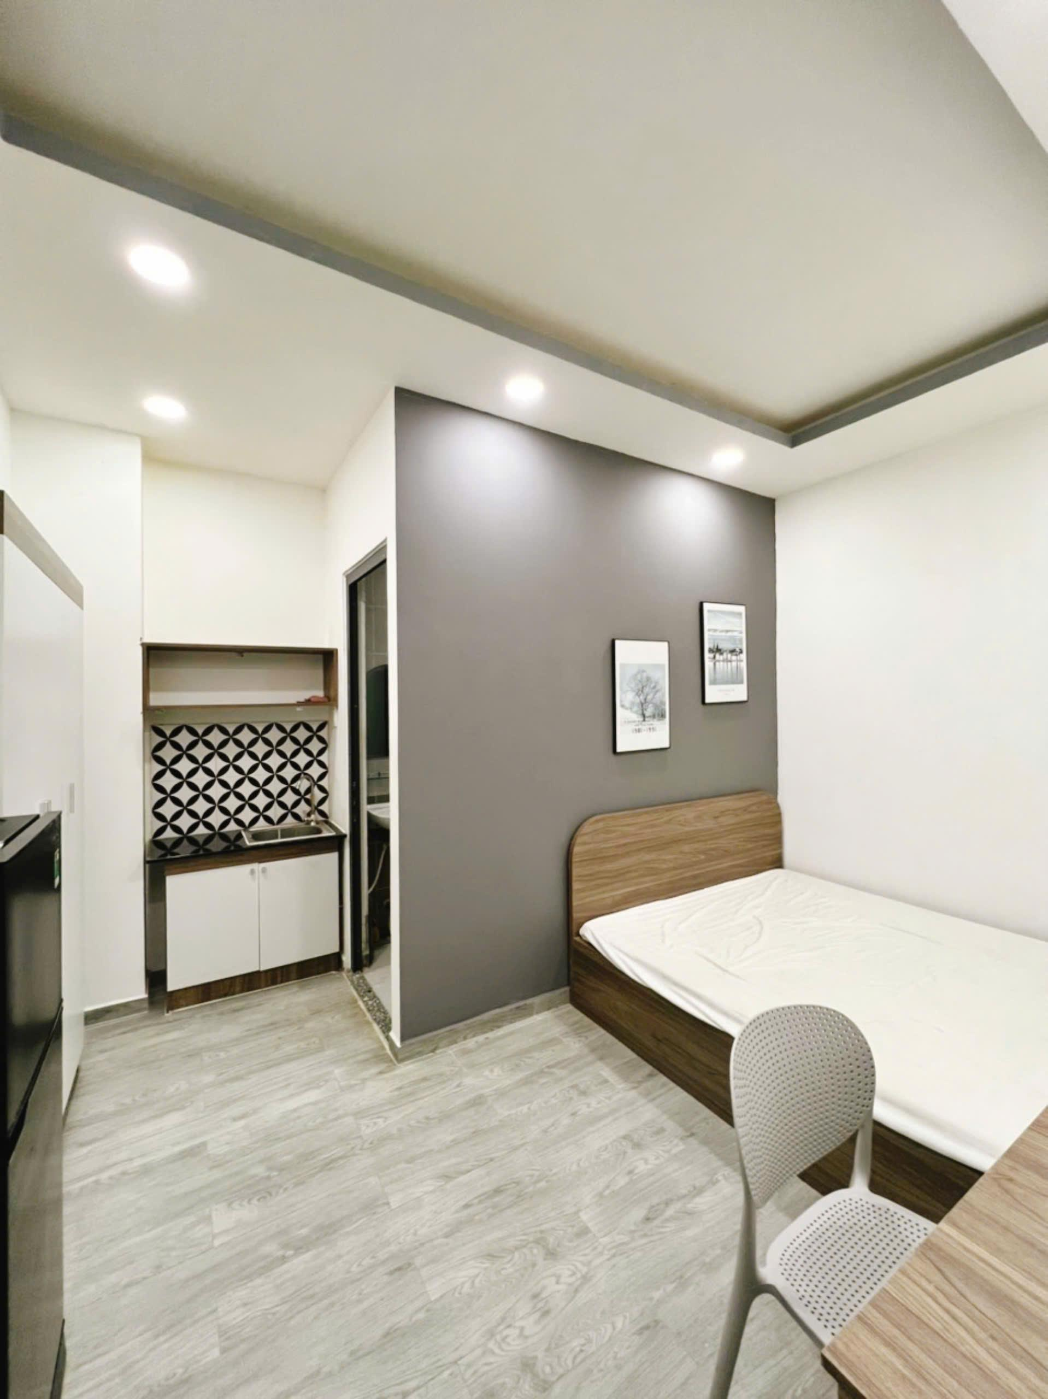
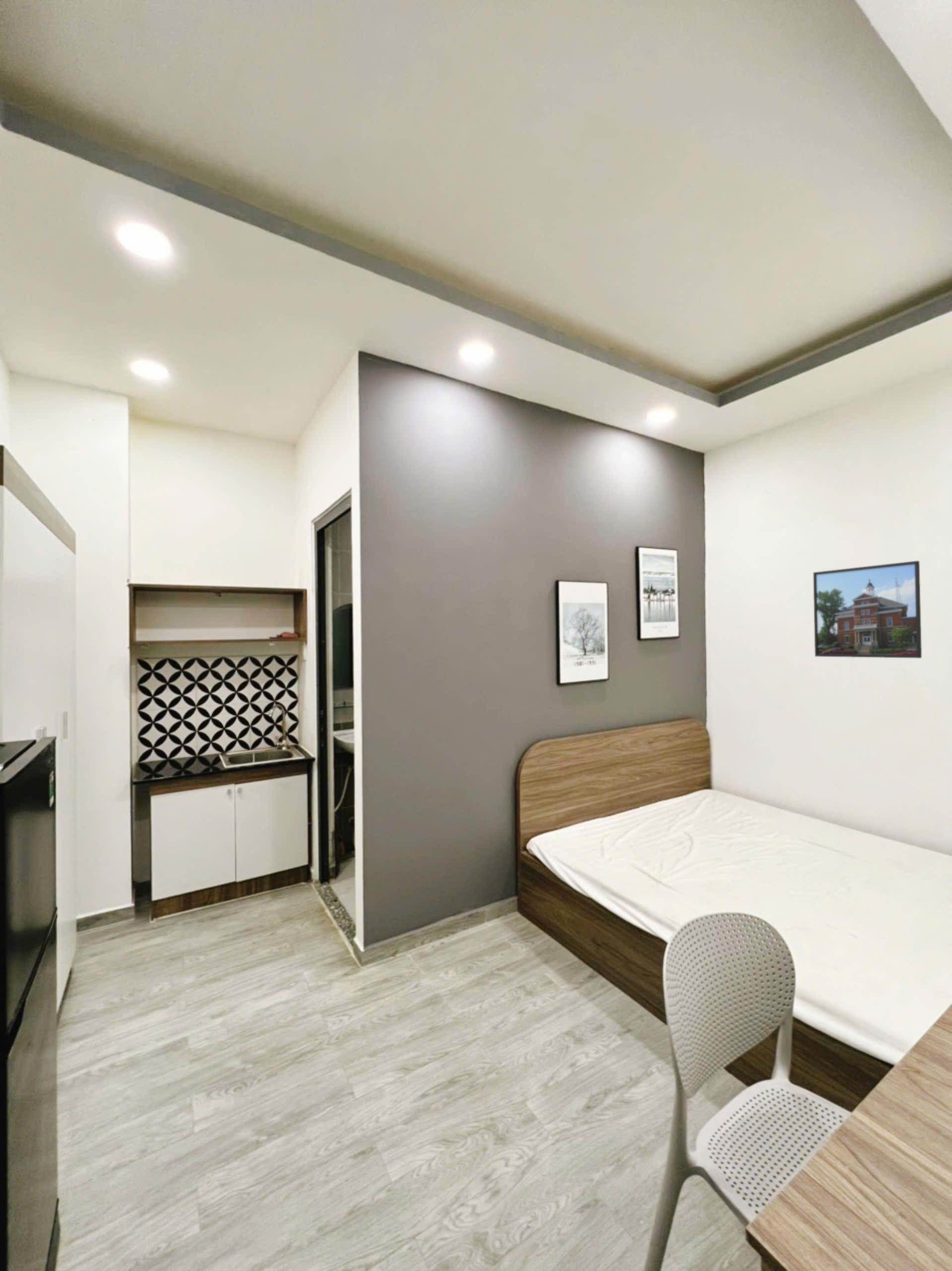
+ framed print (863, 612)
